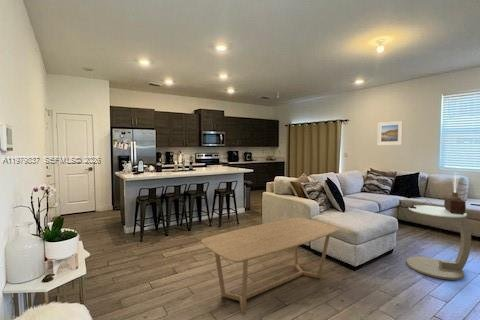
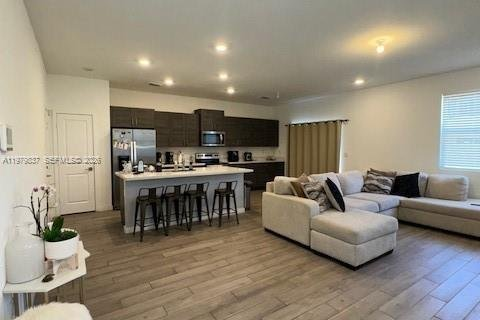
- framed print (389, 133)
- coffee table (272, 253)
- side table (433, 258)
- table lamp (445, 197)
